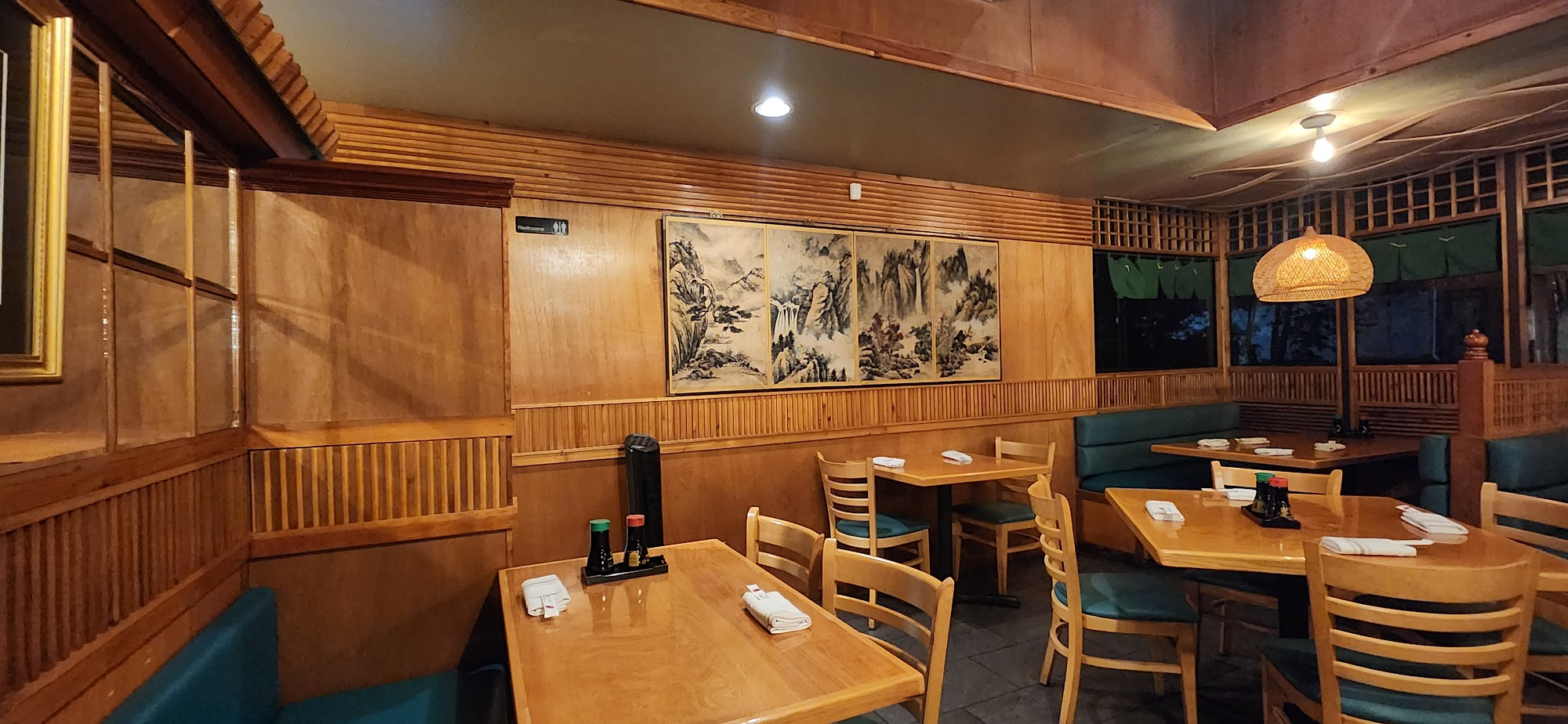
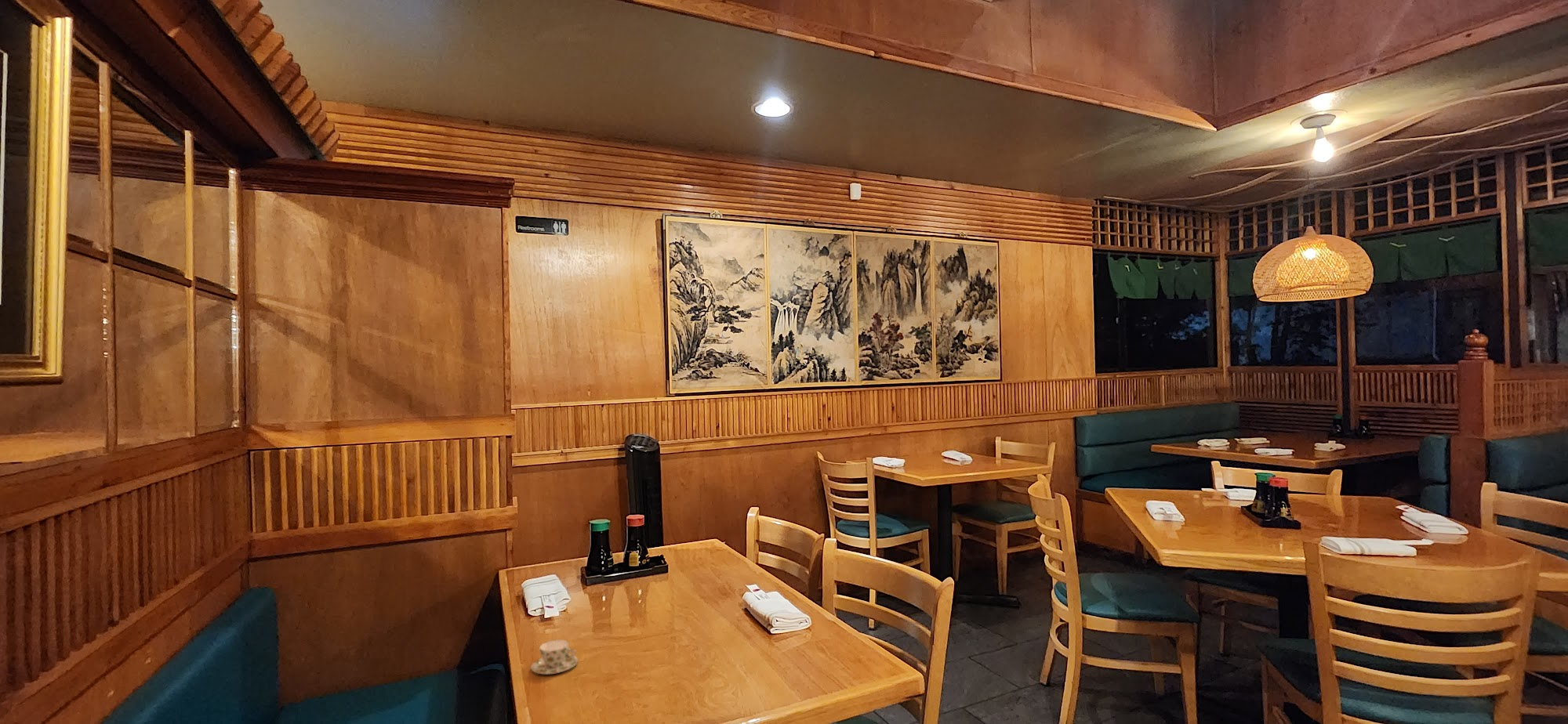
+ teacup (554, 655)
